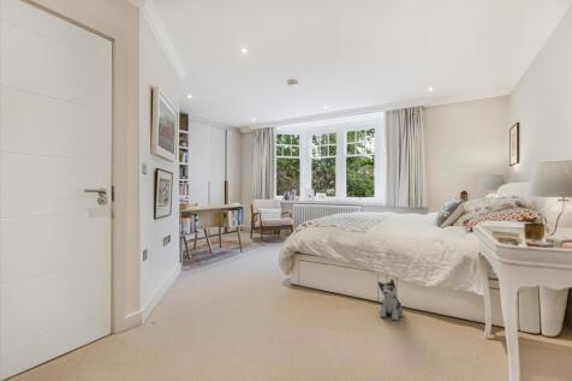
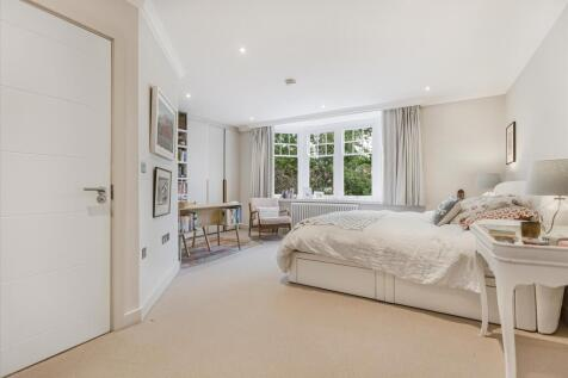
- plush toy (391, 294)
